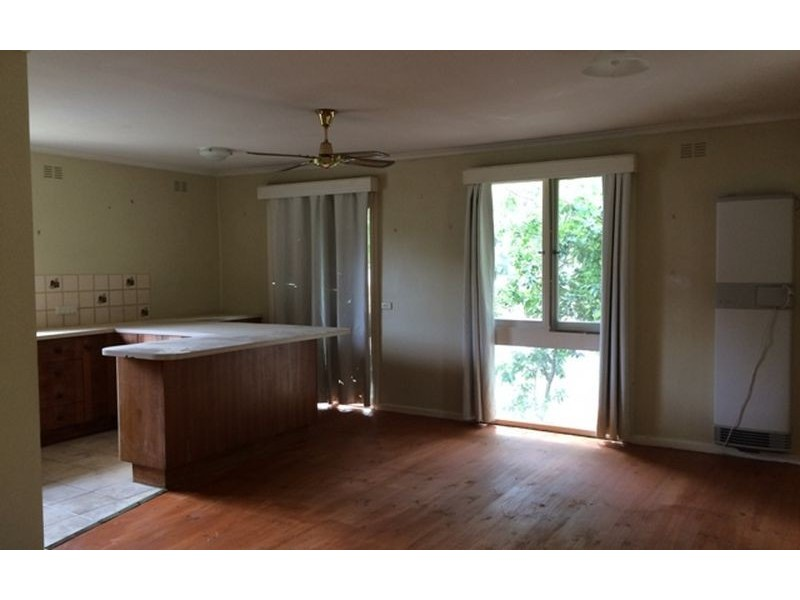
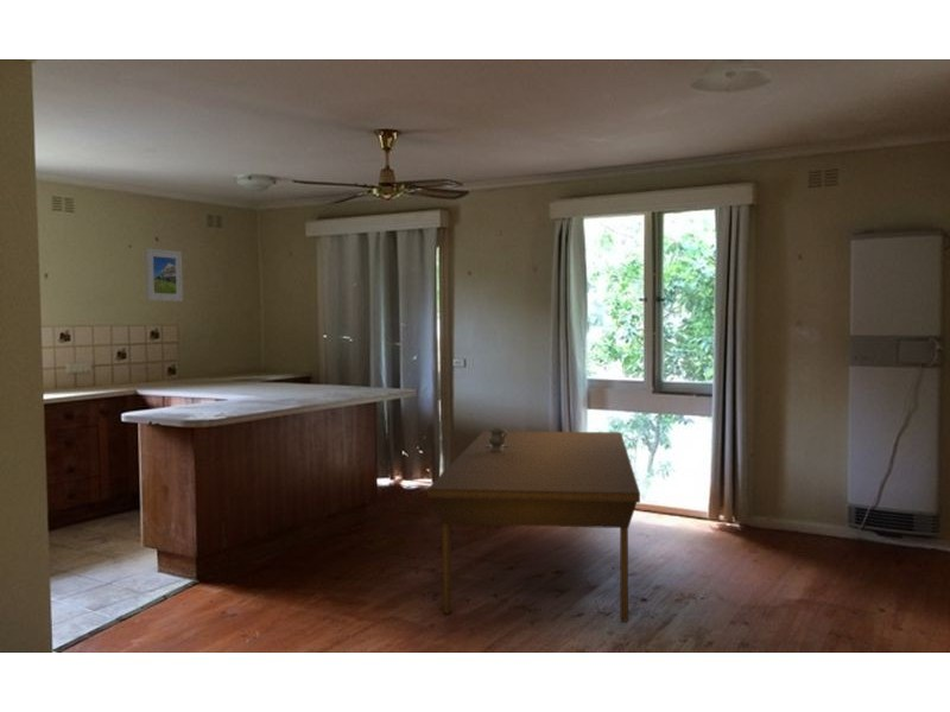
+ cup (496, 438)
+ dining table (544, 508)
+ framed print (164, 275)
